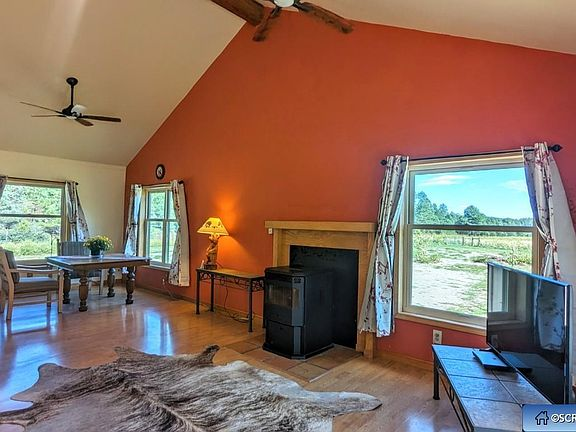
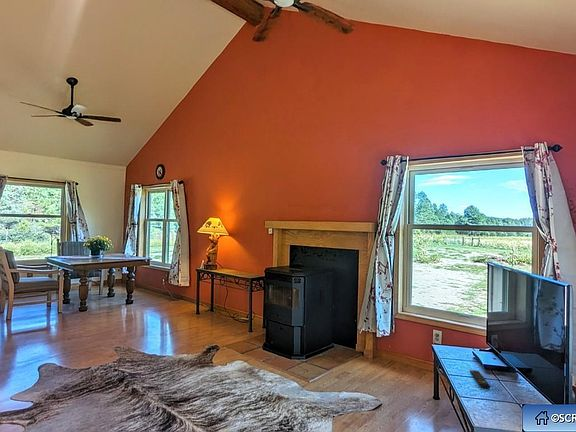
+ remote control (479, 378)
